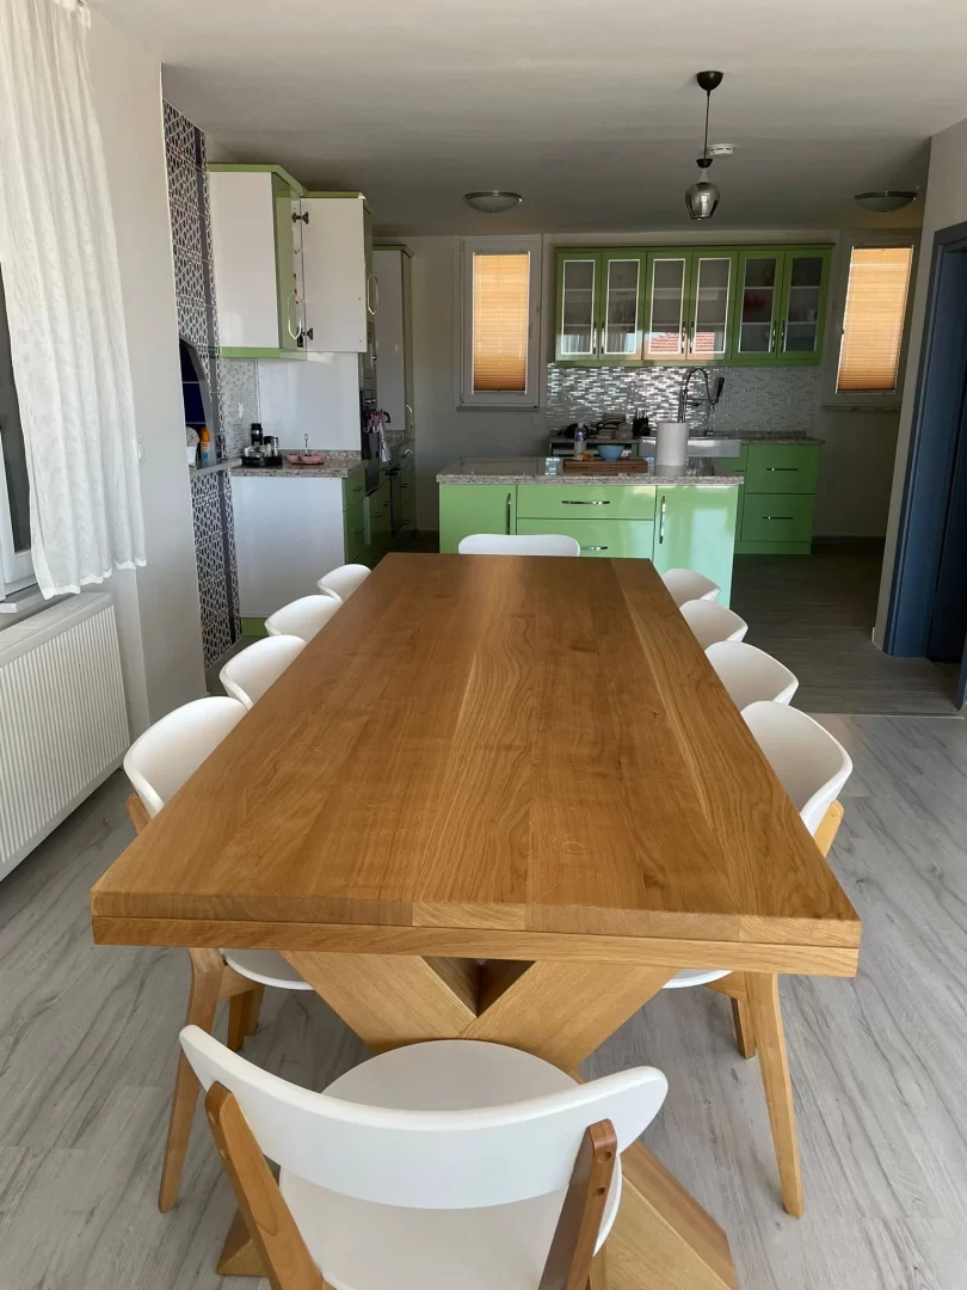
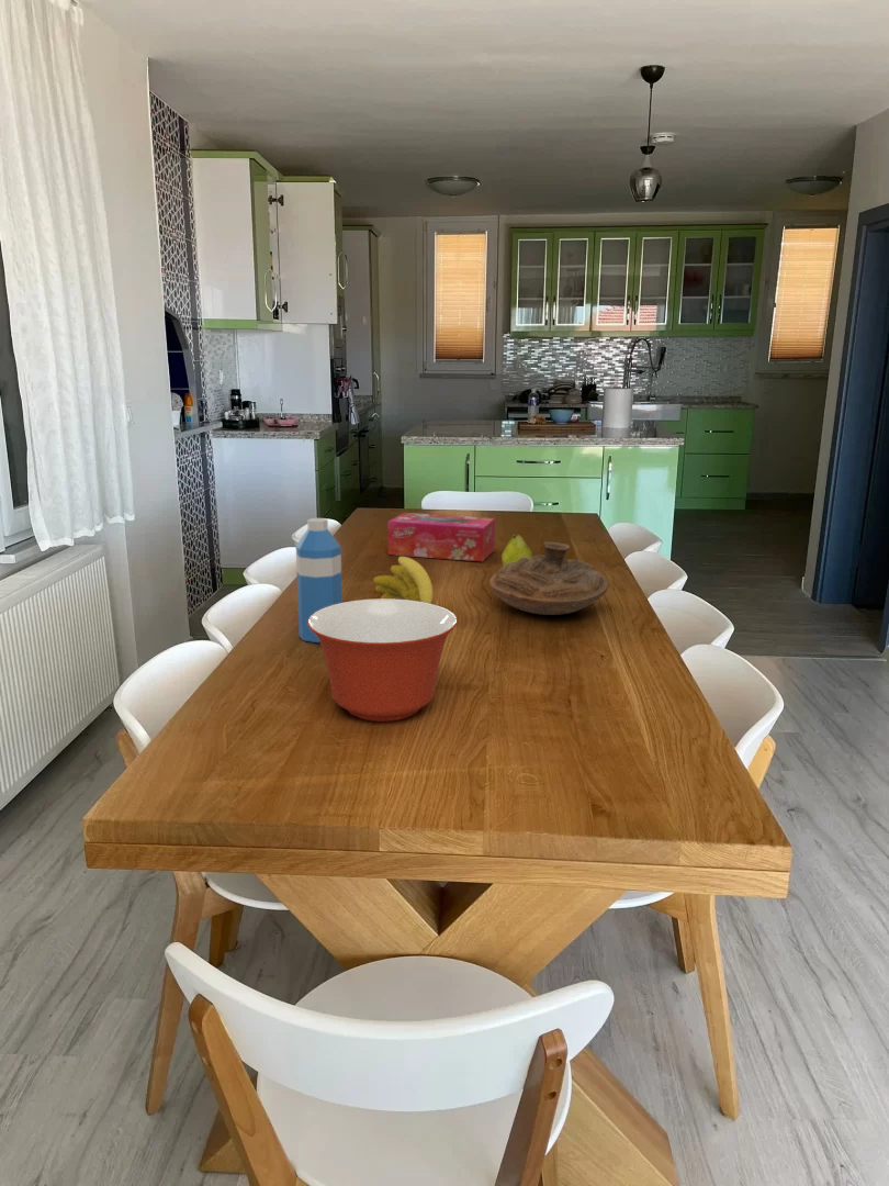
+ banana (402, 580)
+ decorative bowl (548, 577)
+ mixing bowl (383, 663)
+ water bottle (318, 579)
+ fruit (517, 553)
+ tissue box (441, 536)
